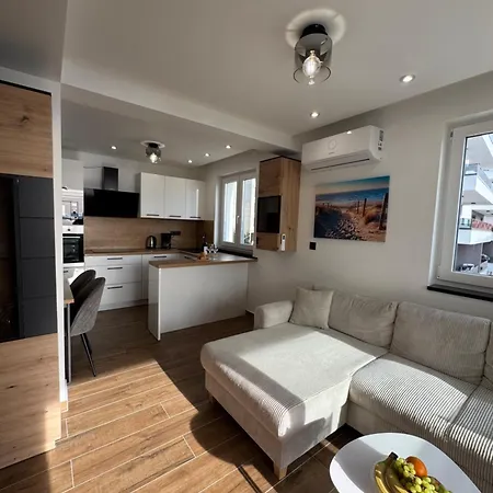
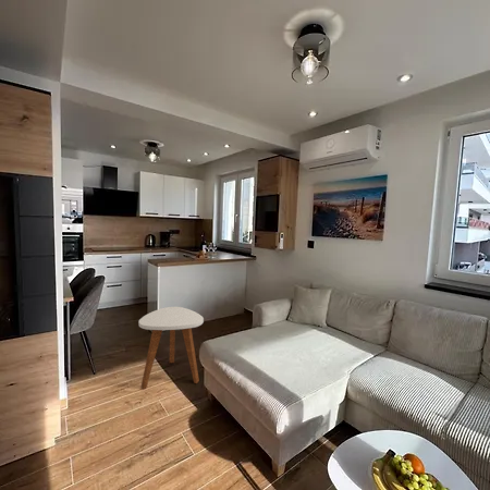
+ side table (170, 345)
